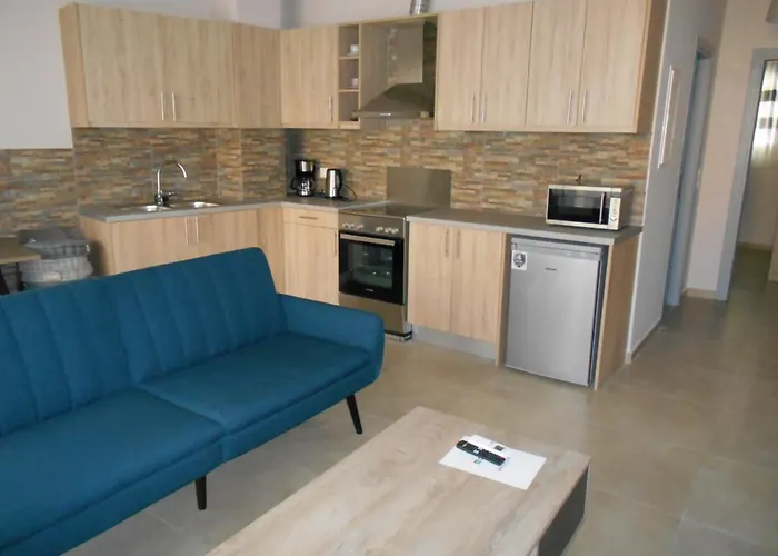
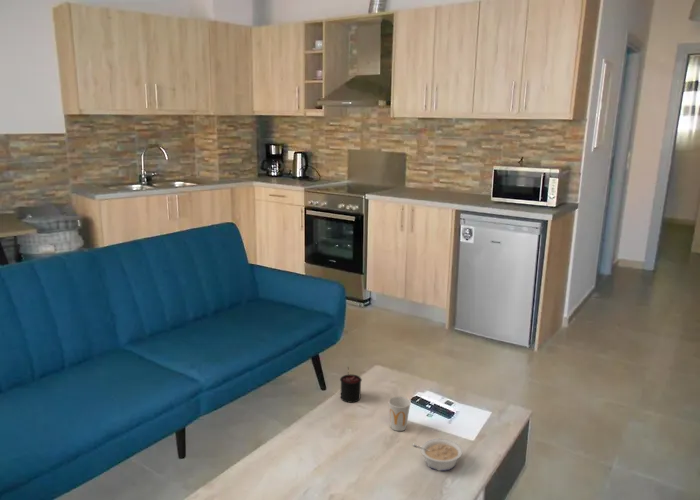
+ legume (440, 455)
+ cup (399, 414)
+ candle (350, 384)
